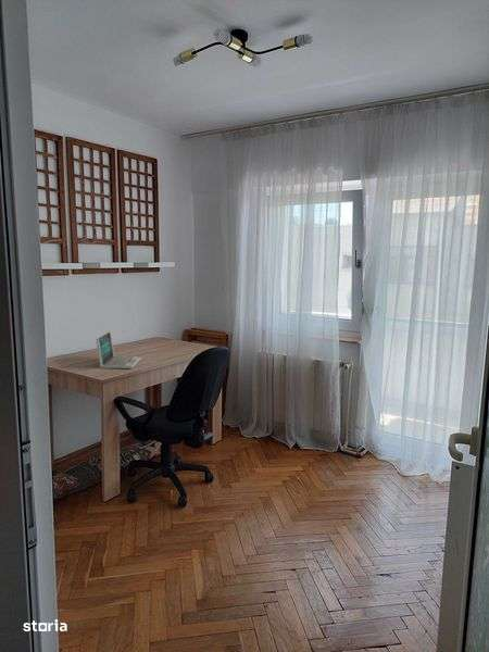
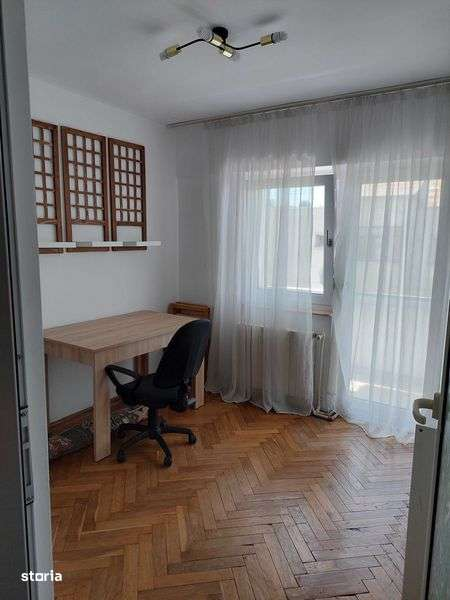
- laptop computer (113, 351)
